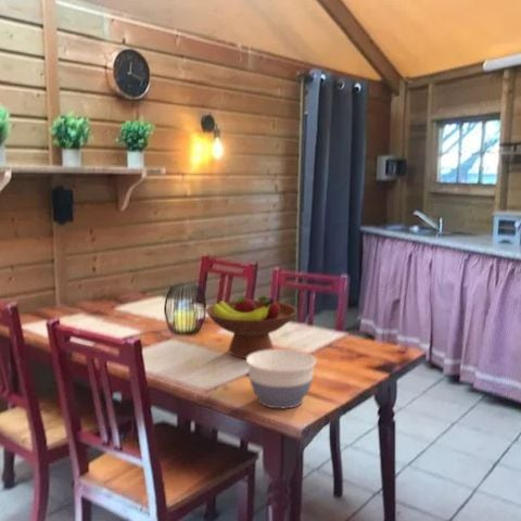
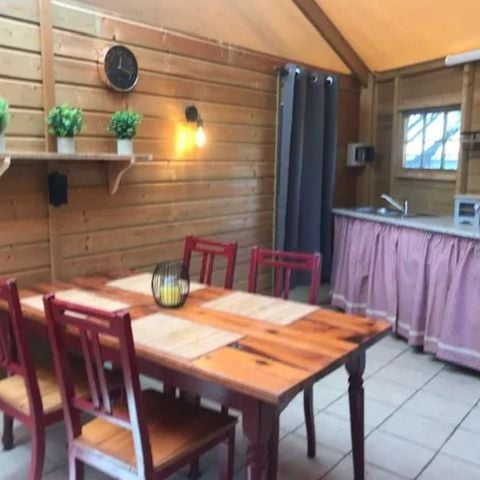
- fruit bowl (251, 322)
- bowl (280, 379)
